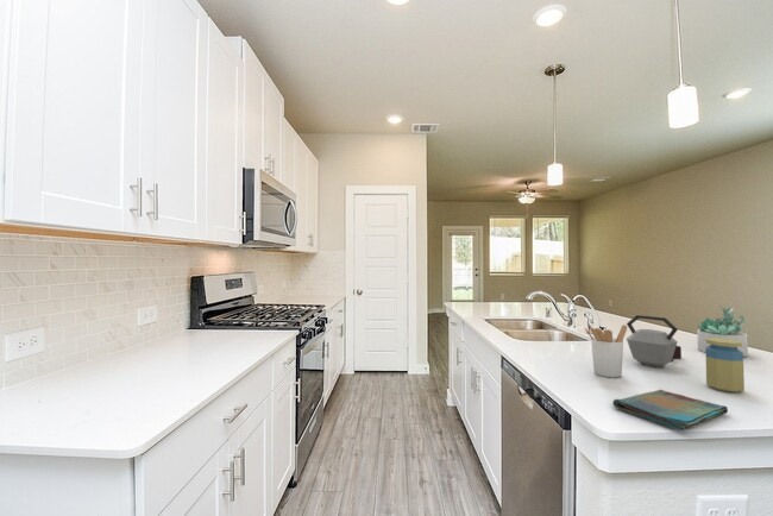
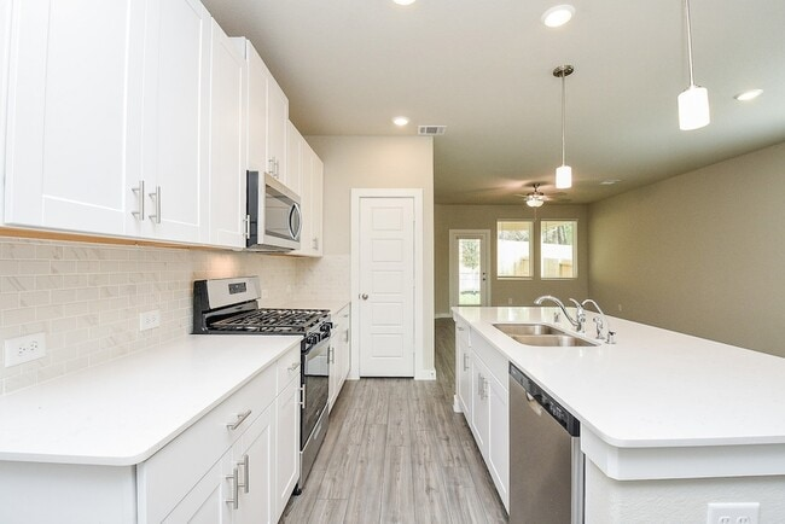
- utensil holder (605, 350)
- kettle (660, 338)
- succulent plant (719, 328)
- dish towel (668, 405)
- jar (723, 364)
